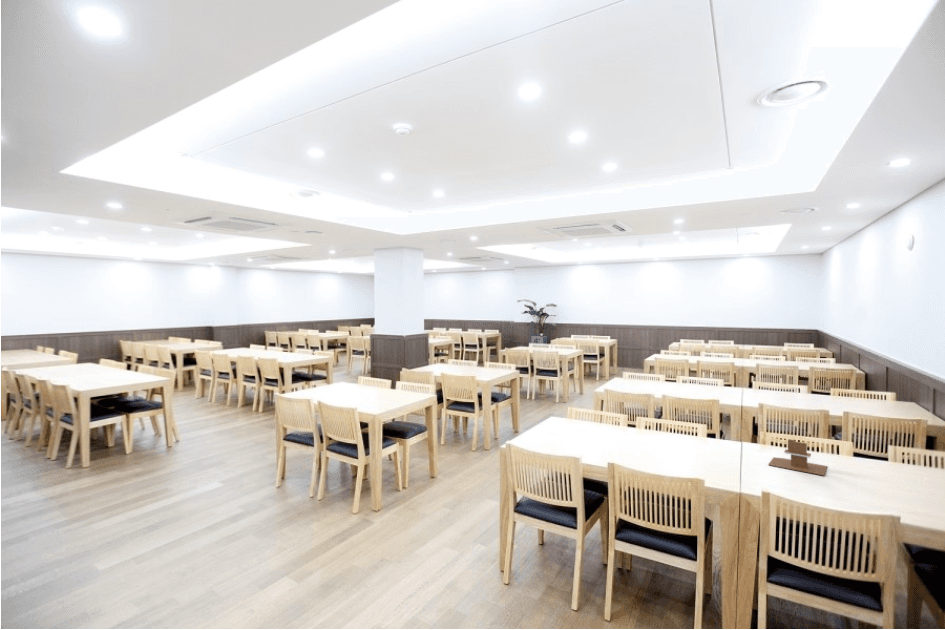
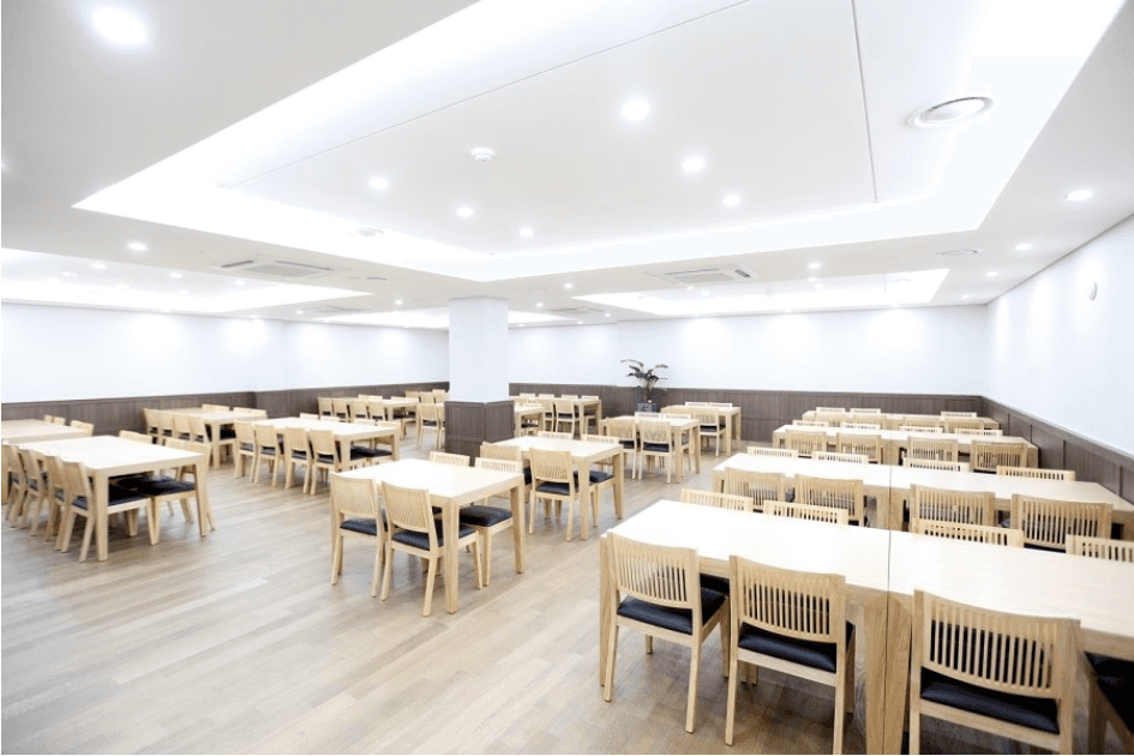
- napkin holder (797, 453)
